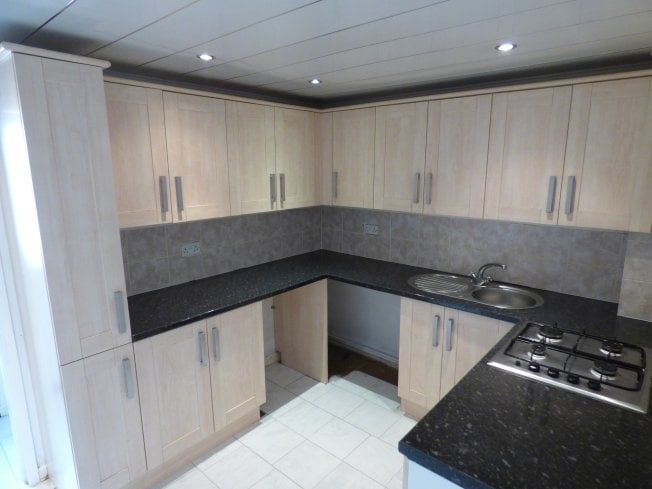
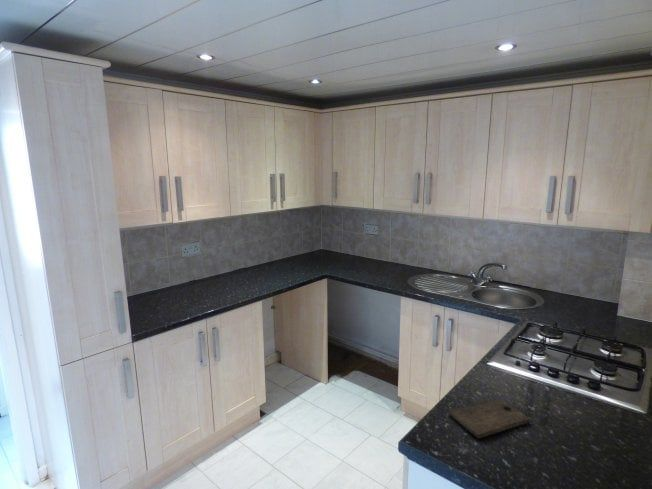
+ cutting board (488, 416)
